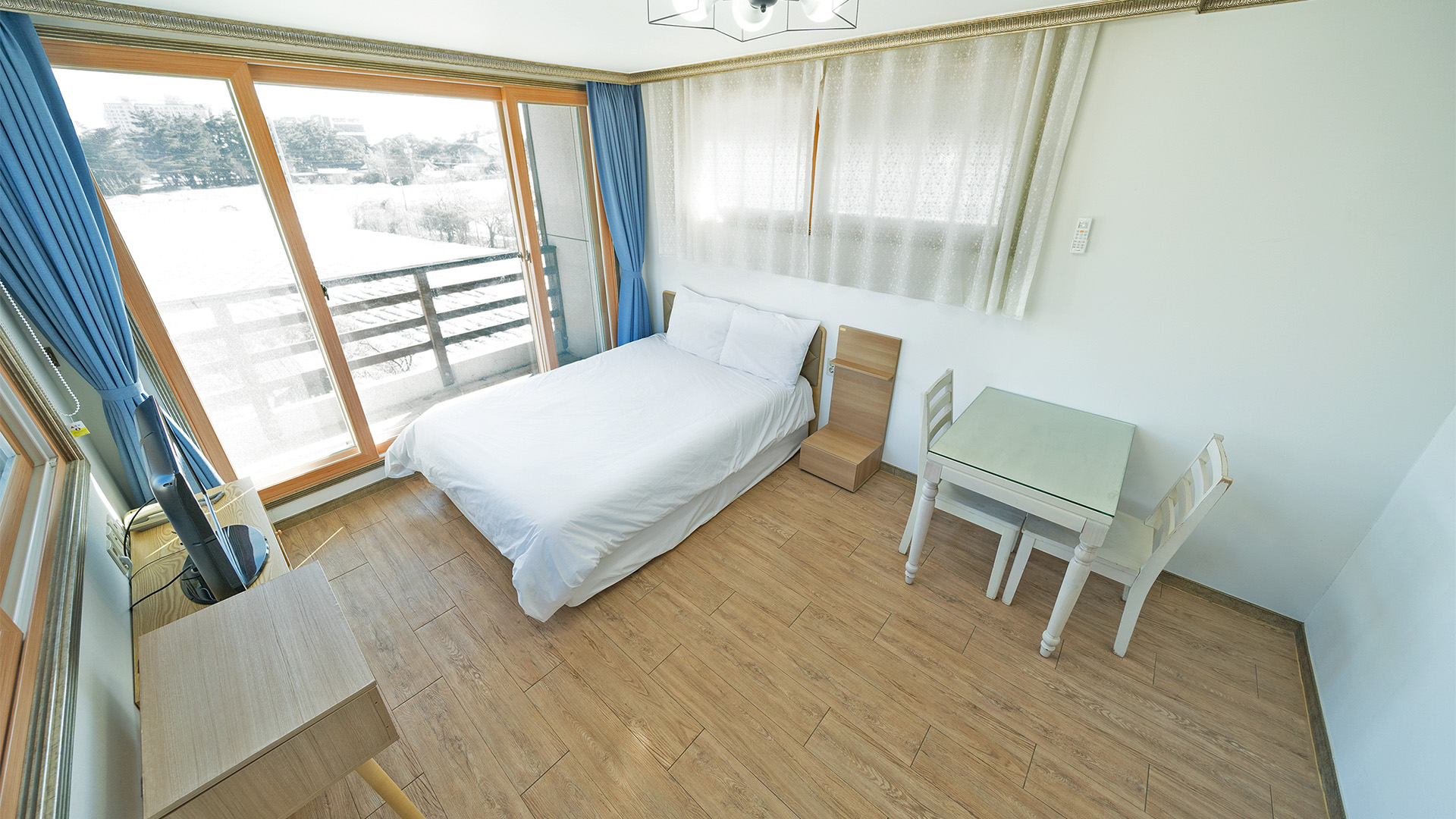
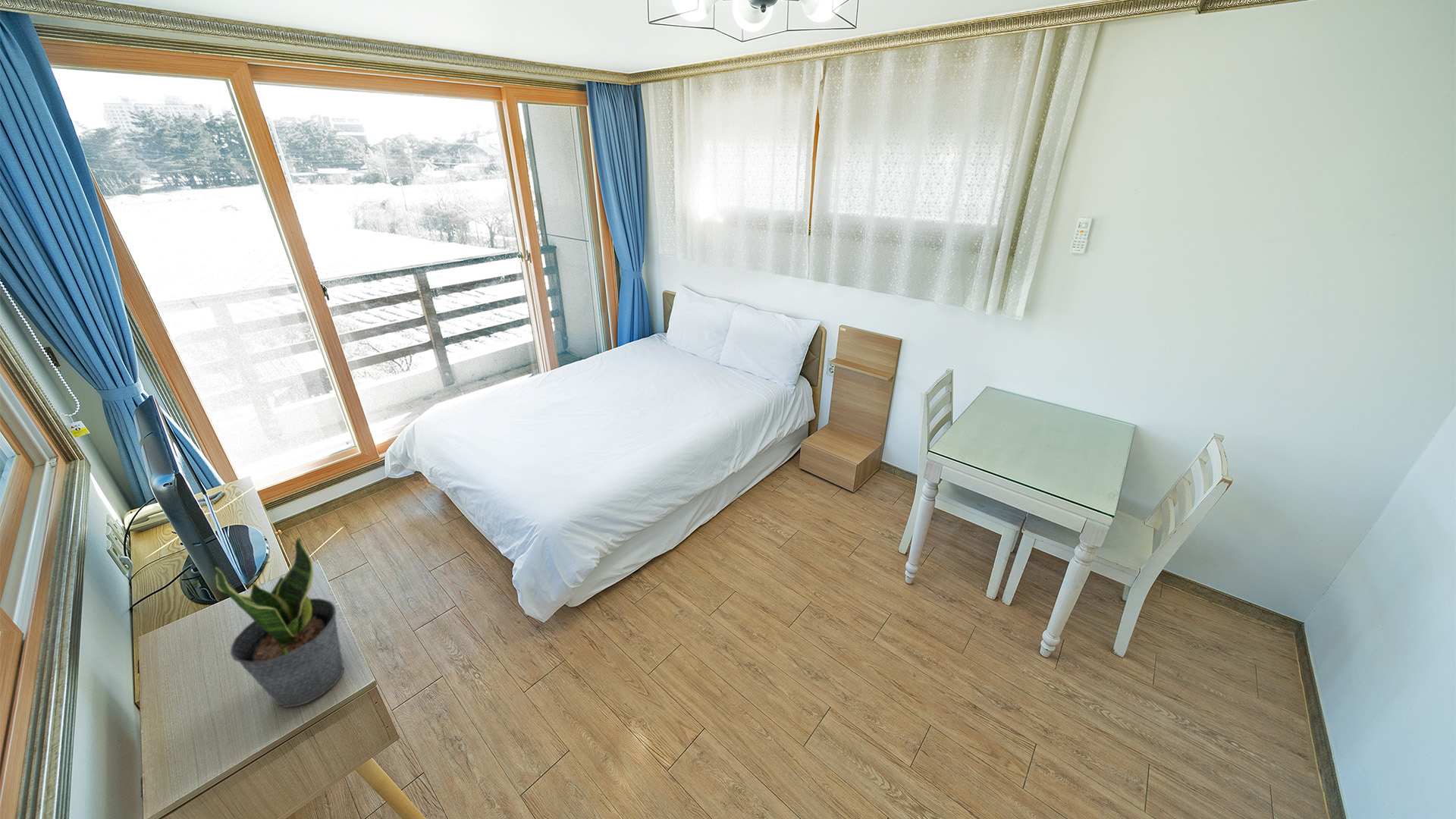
+ potted plant (279, 616)
